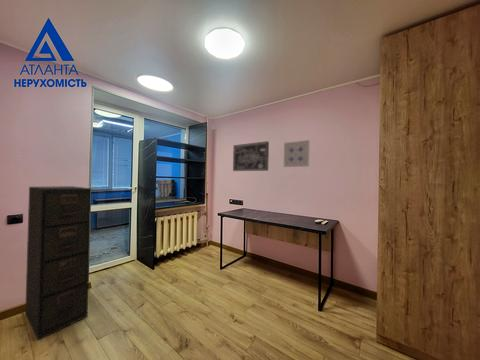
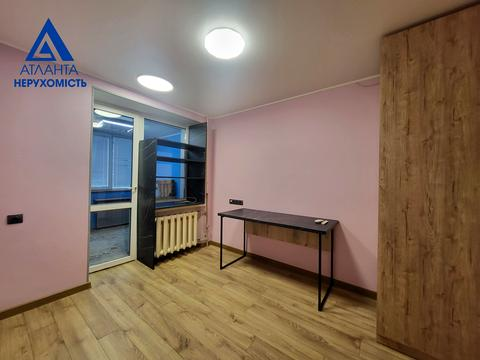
- filing cabinet (58, 251)
- wall art (249, 157)
- wall art (296, 154)
